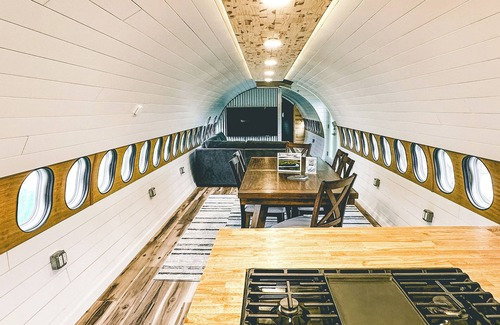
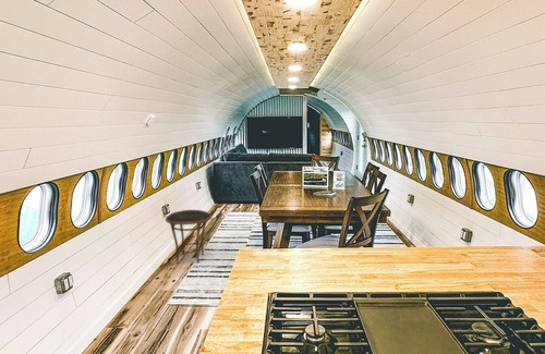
+ side table (190, 230)
